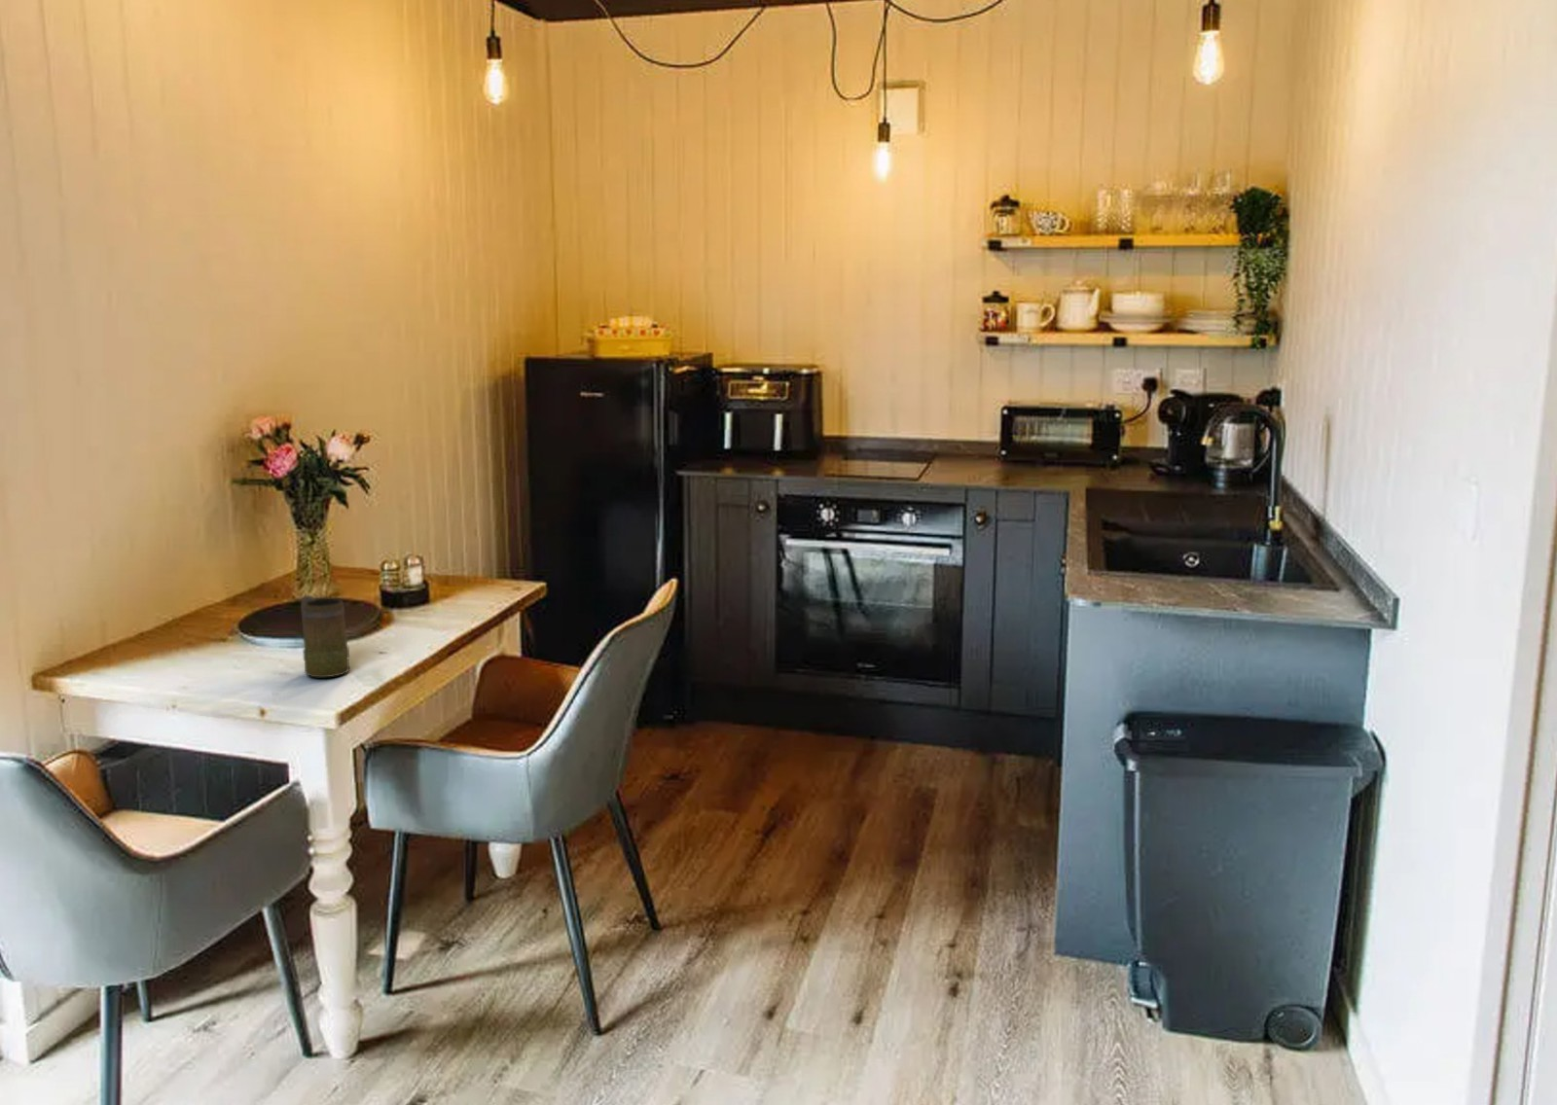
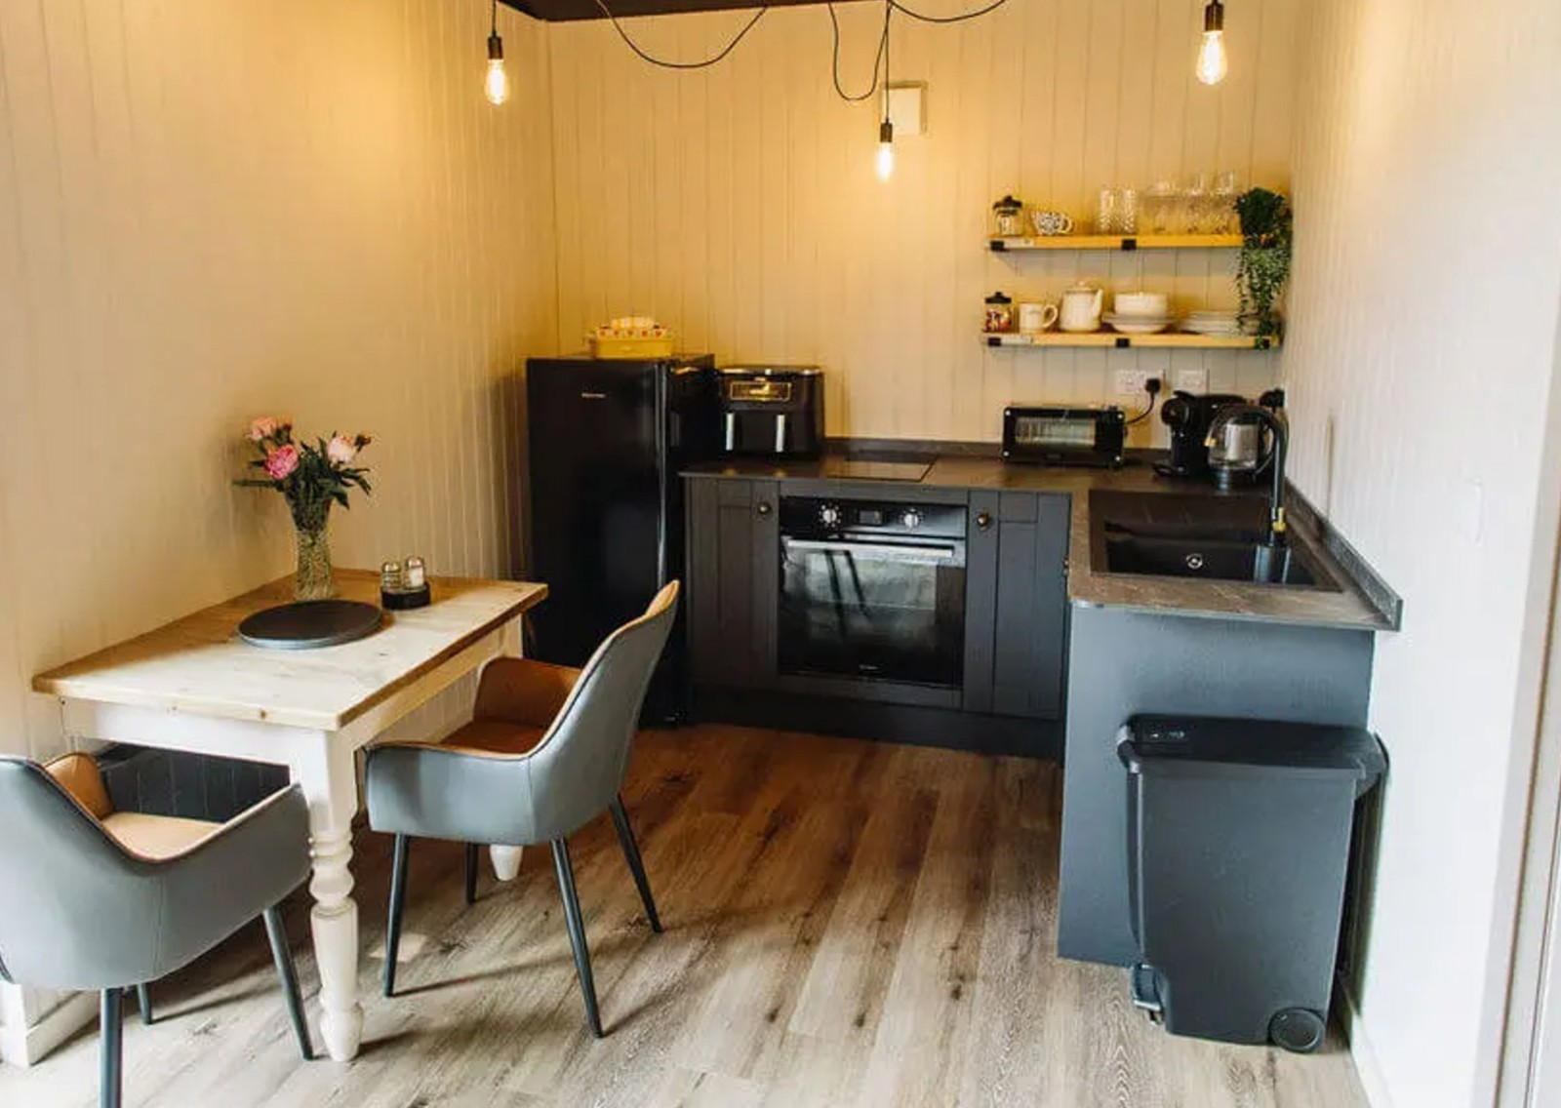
- mug (320, 634)
